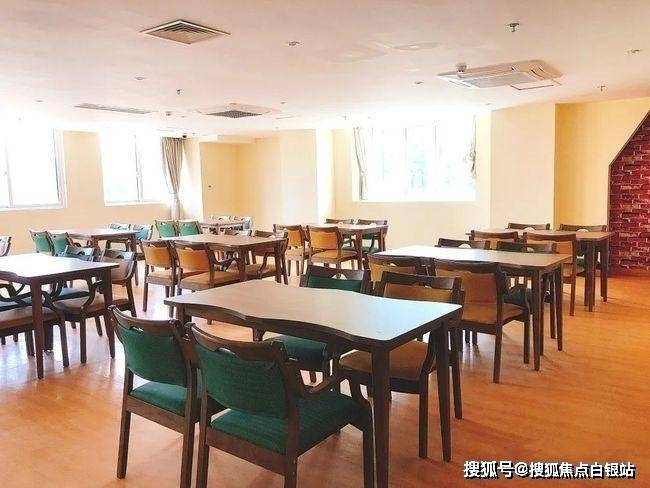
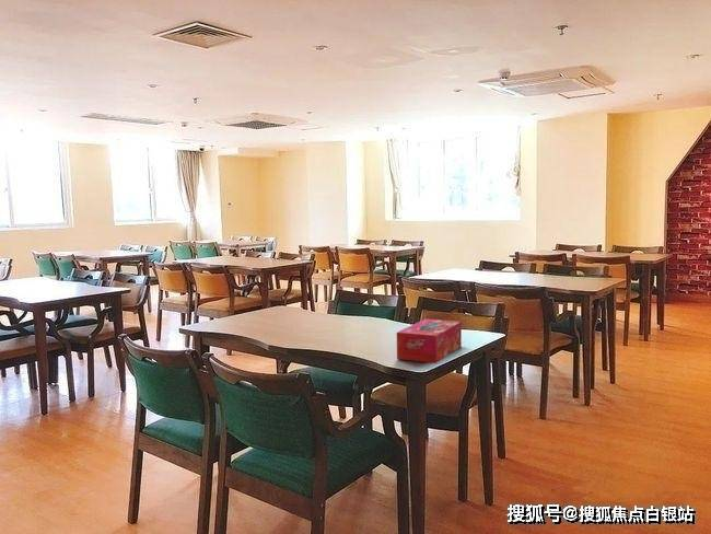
+ tissue box (430, 339)
